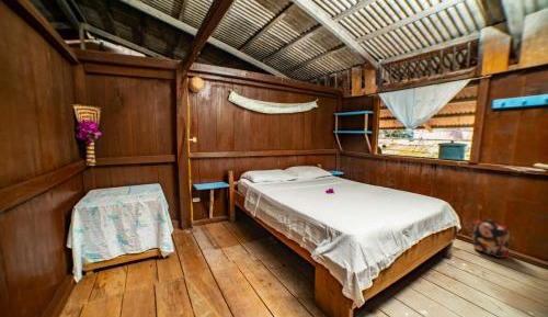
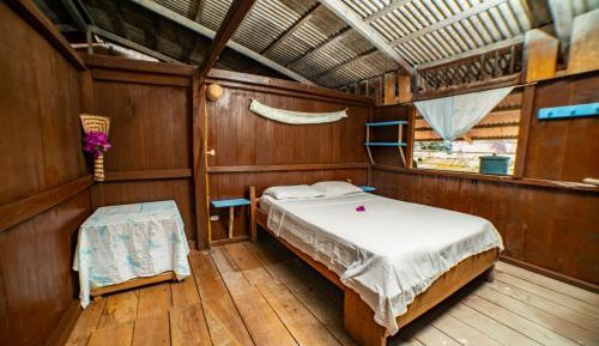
- backpack (489, 236)
